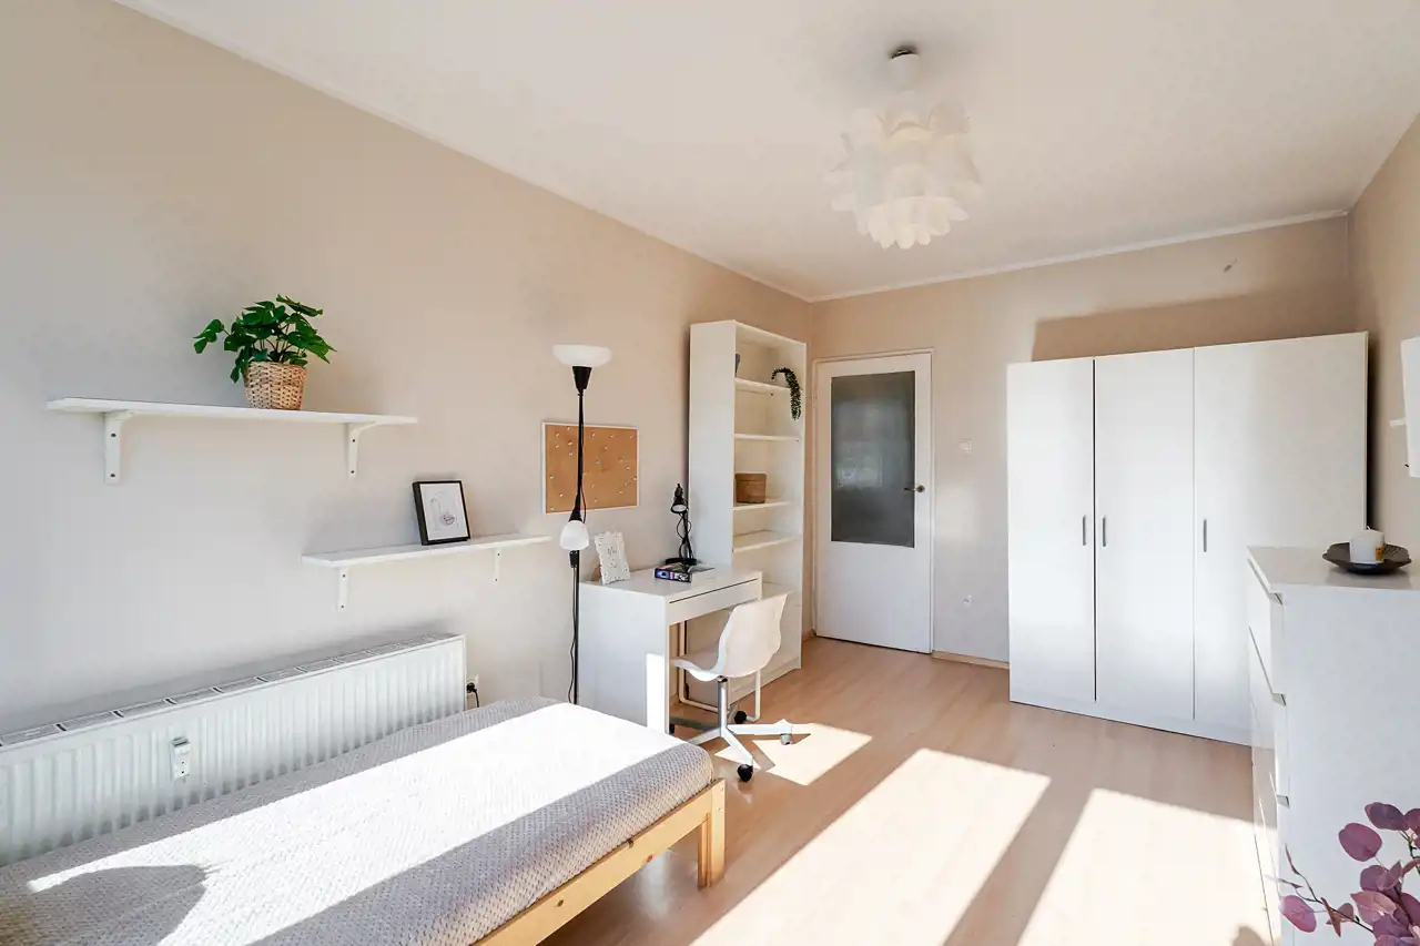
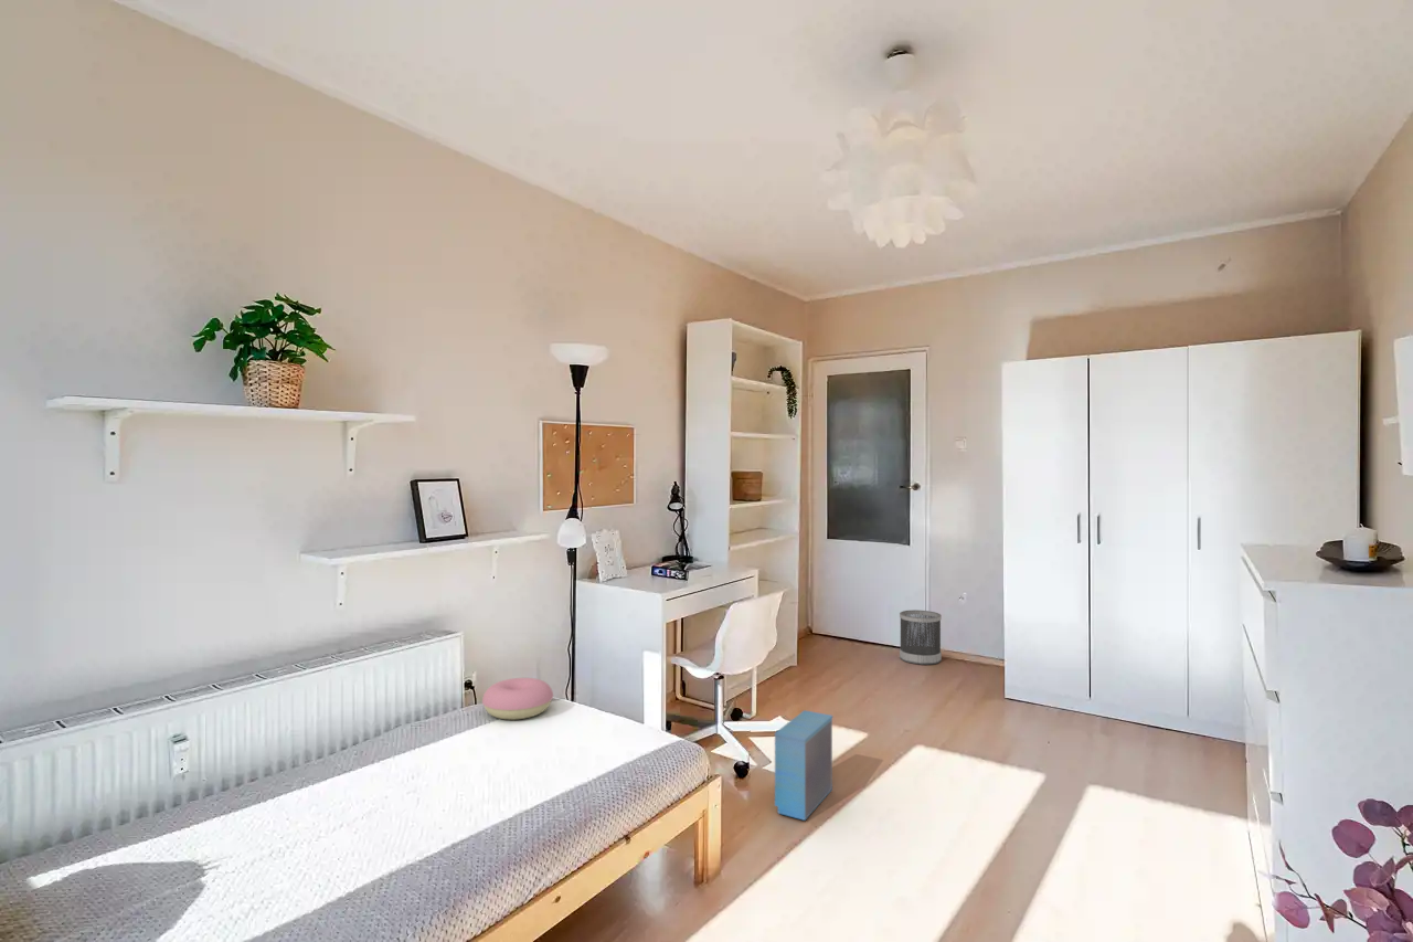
+ wastebasket (920, 636)
+ storage bin (799, 750)
+ cushion (518, 697)
